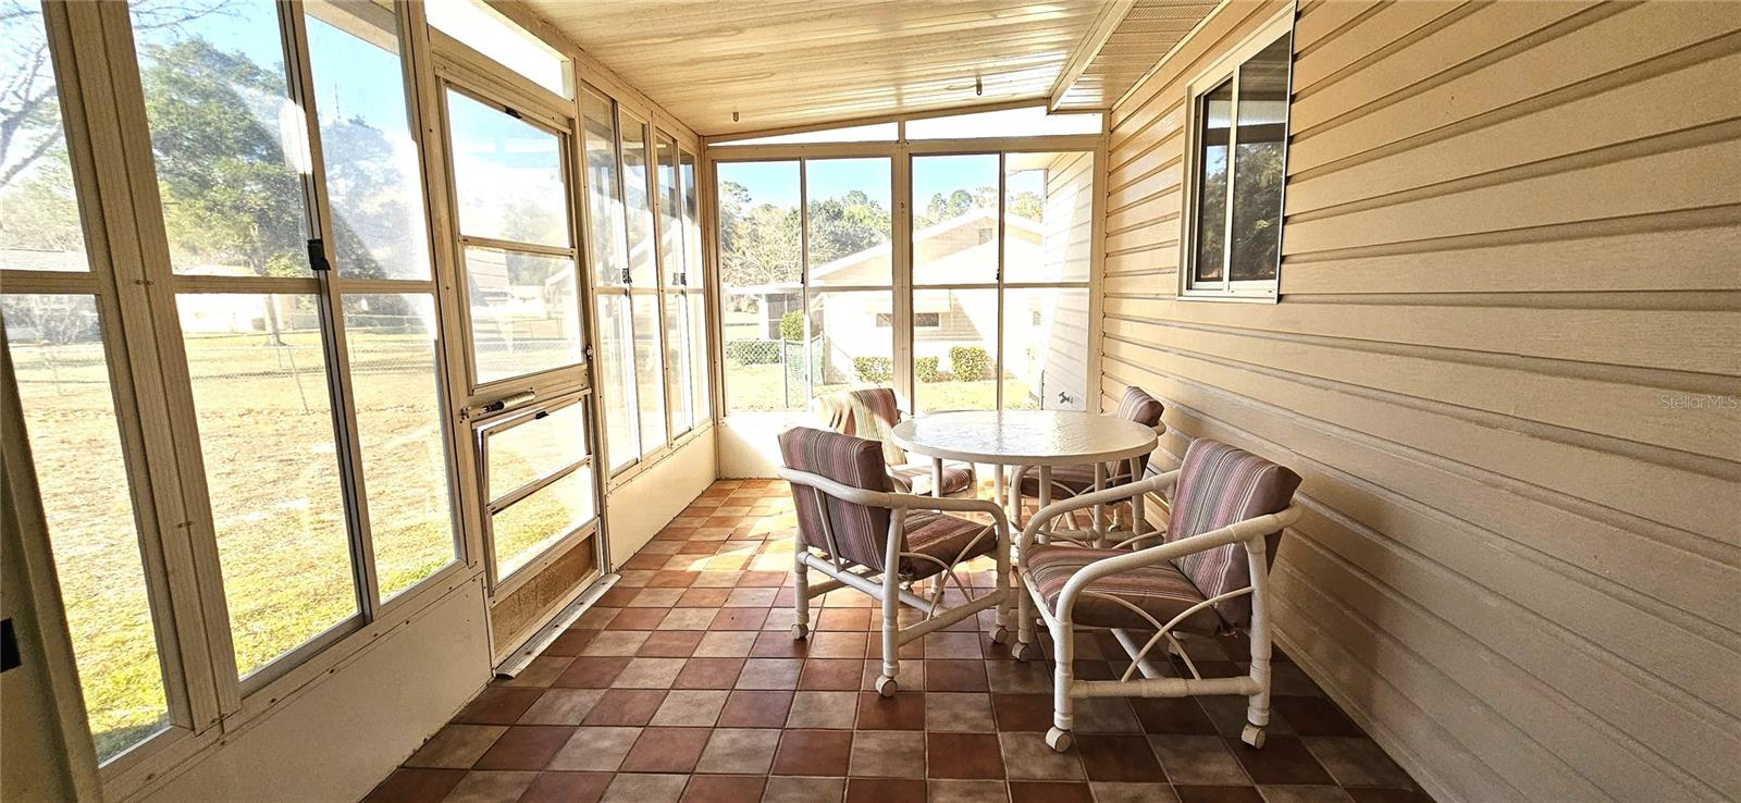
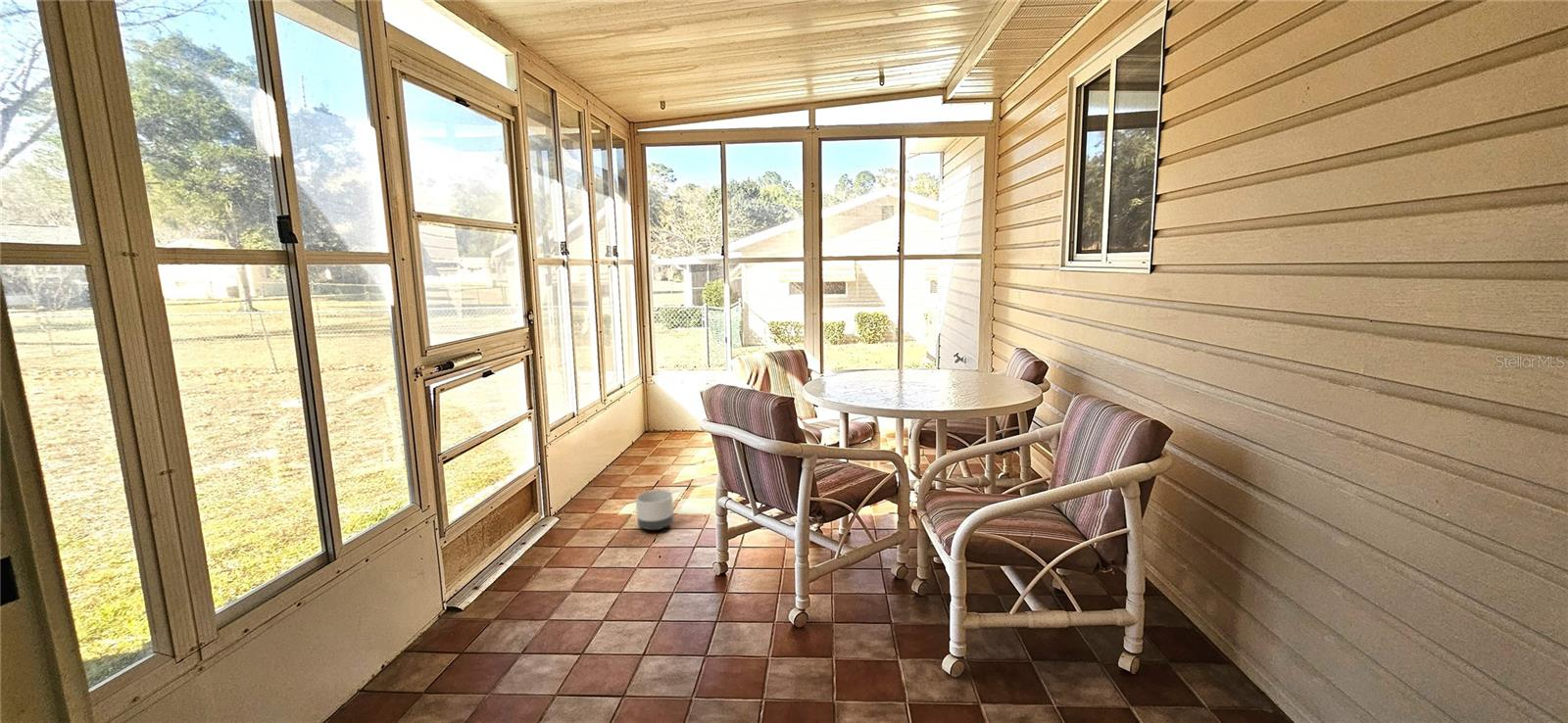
+ planter (655, 511)
